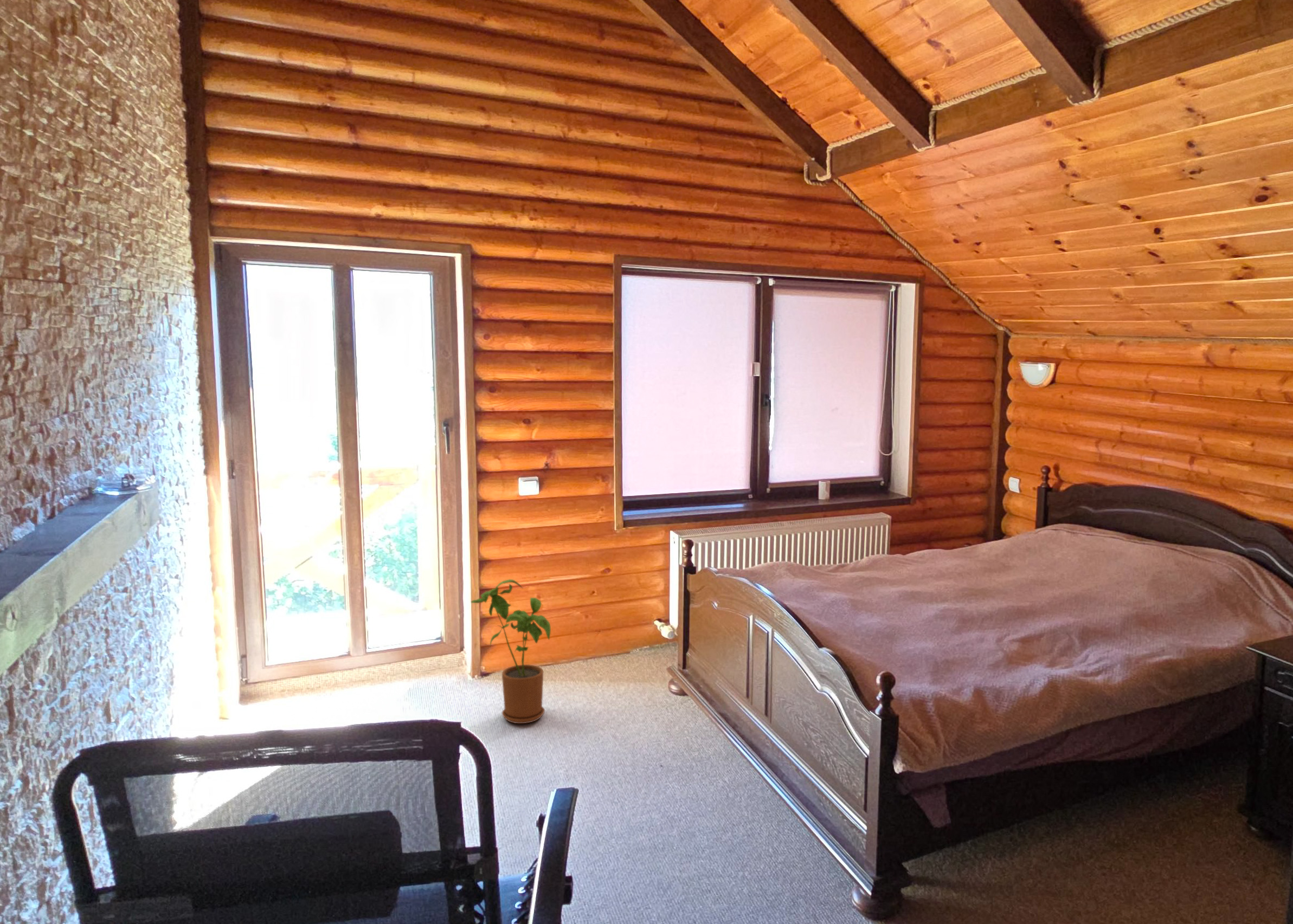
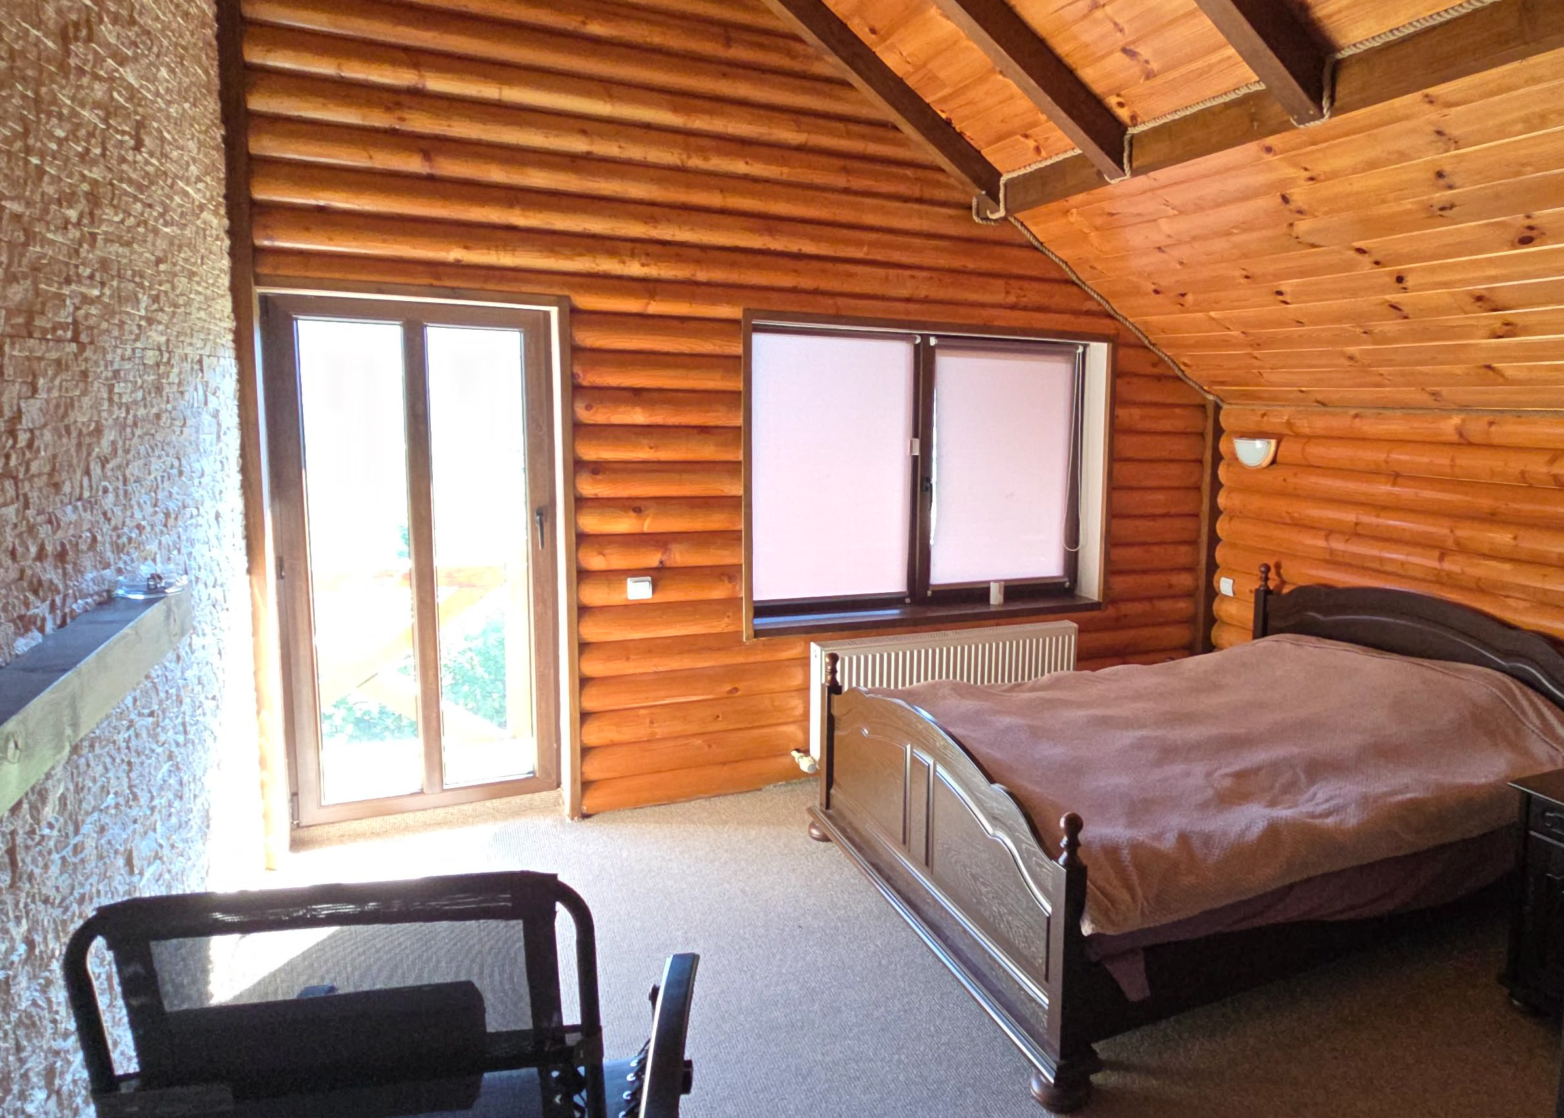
- house plant (522, 648)
